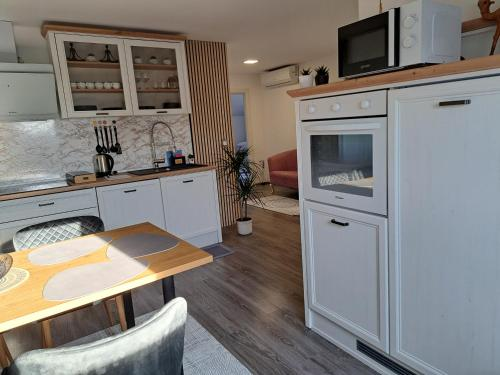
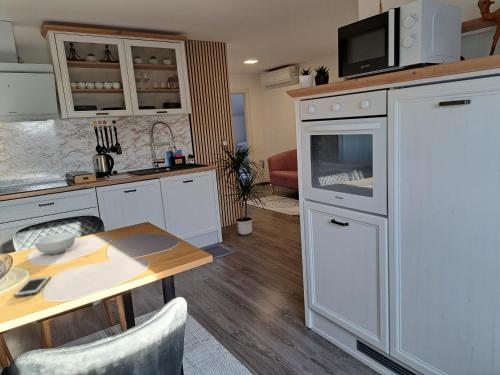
+ cereal bowl (56, 244)
+ cell phone (33, 285)
